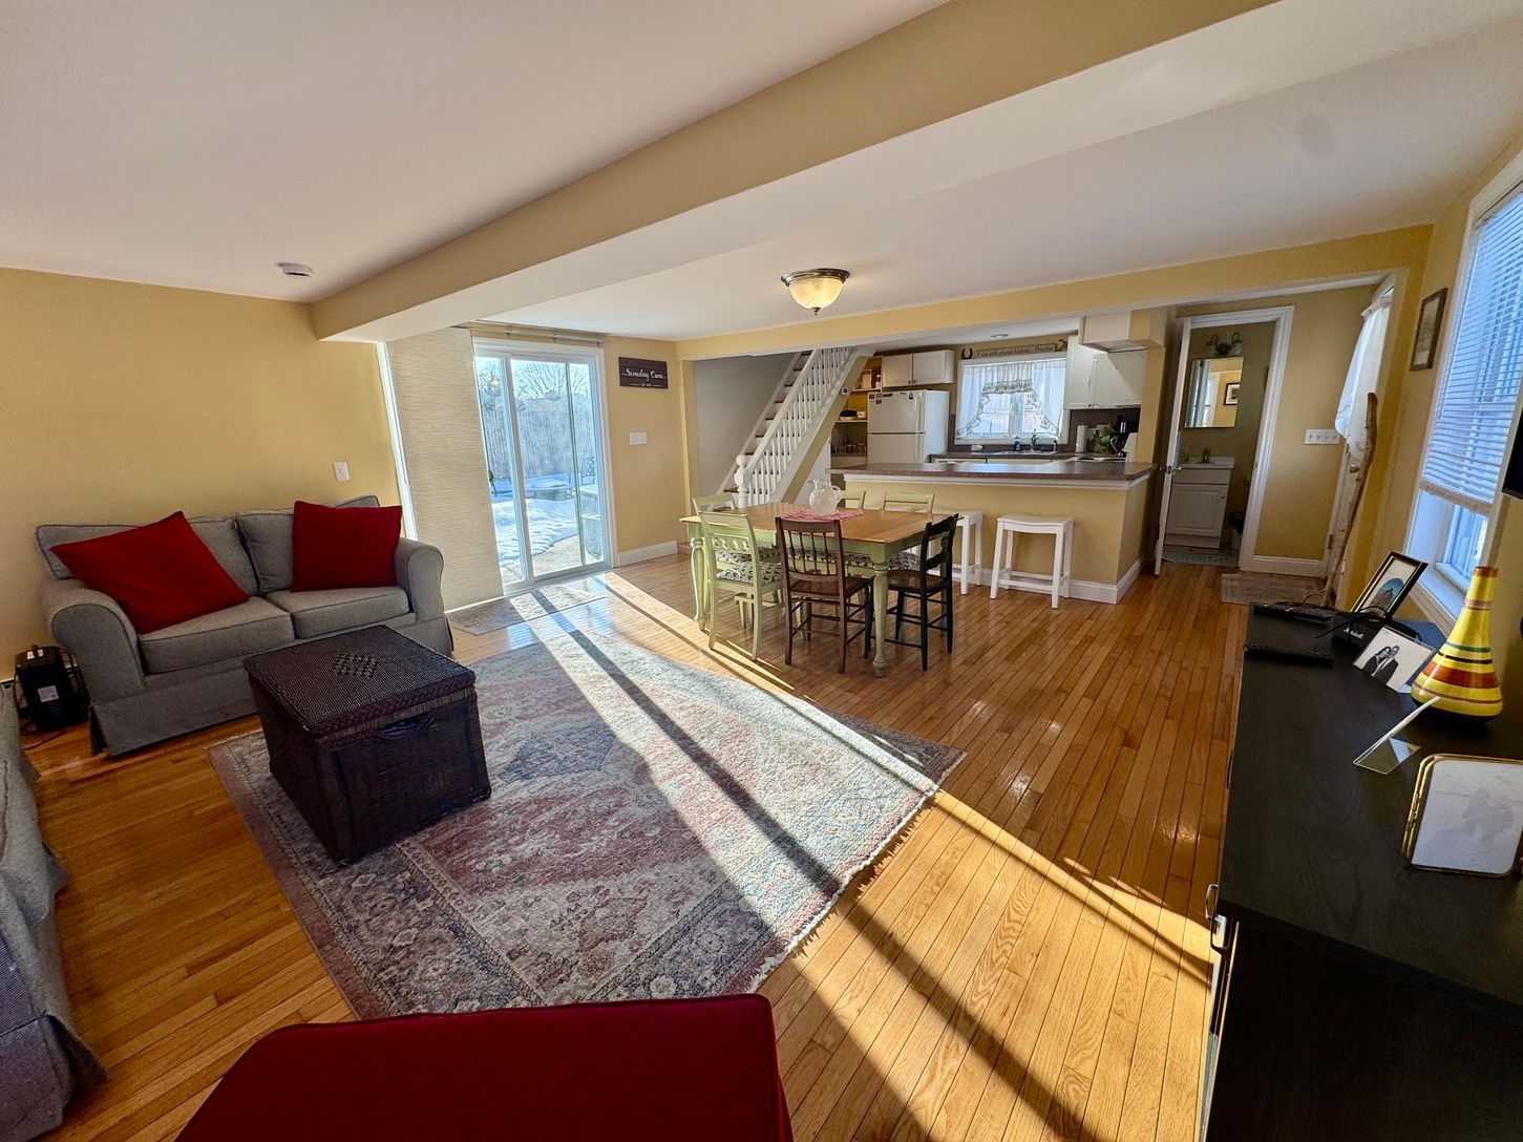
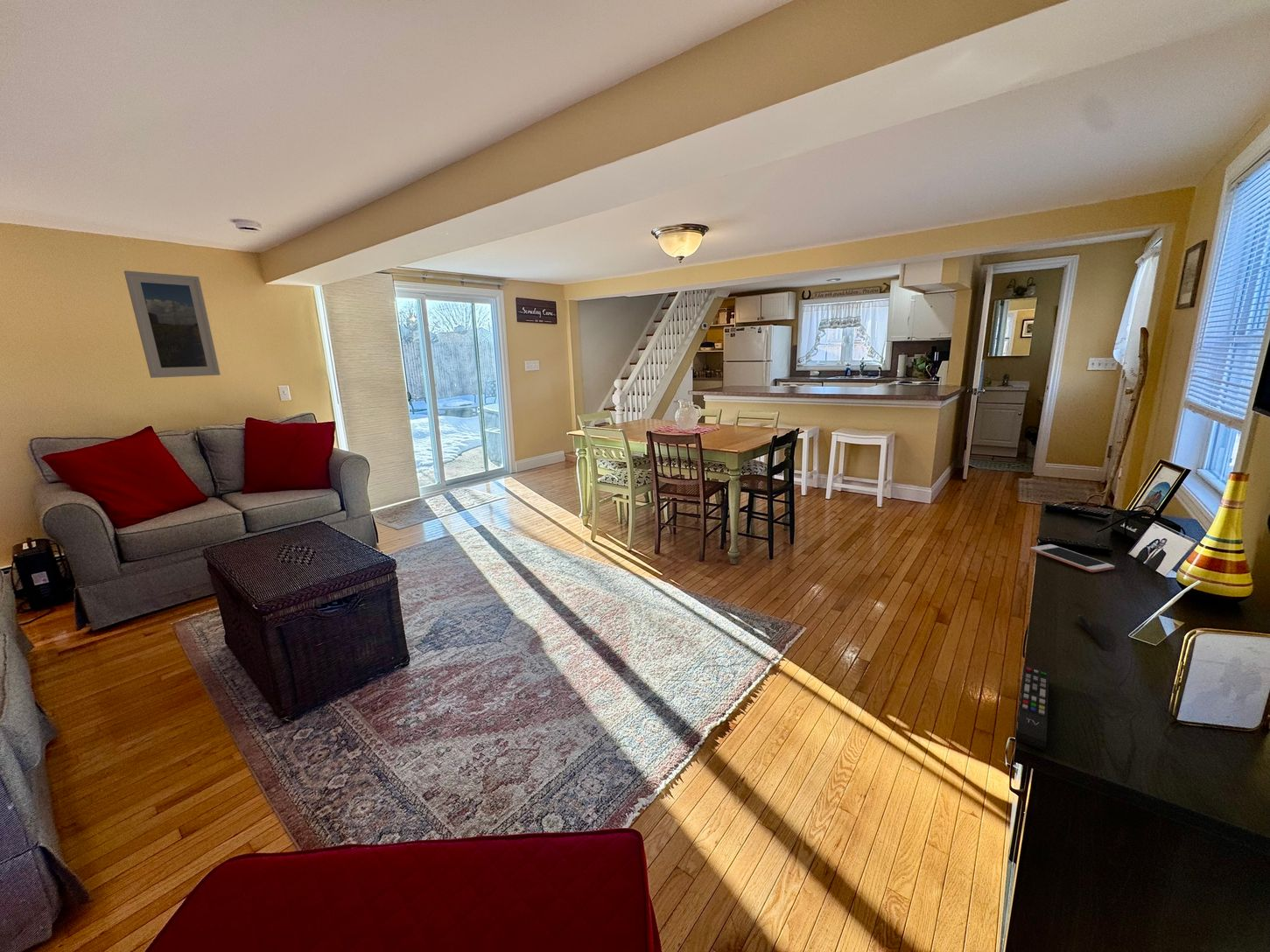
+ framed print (175, 326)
+ cell phone (1070, 557)
+ remote control (1033, 703)
+ pen (1091, 630)
